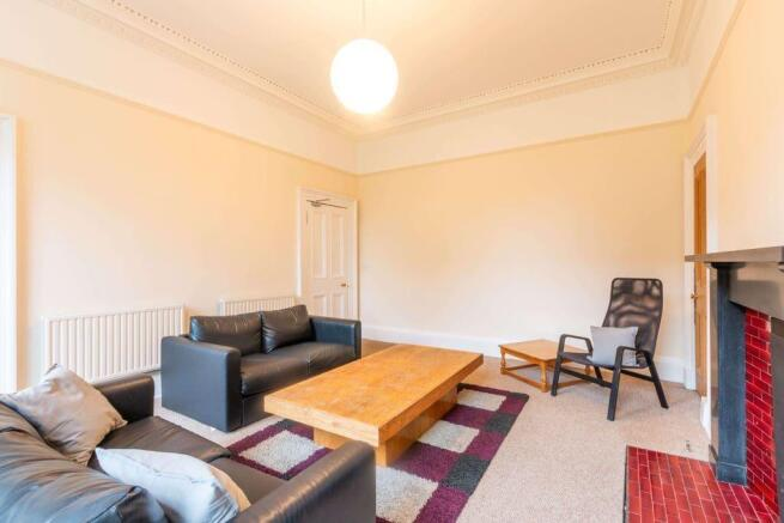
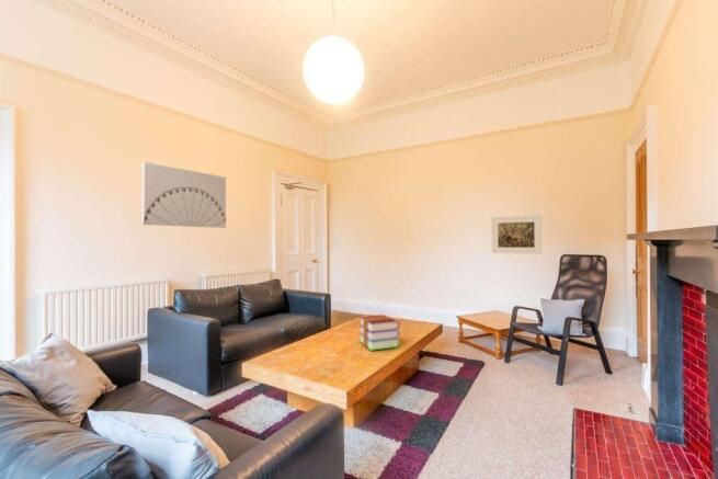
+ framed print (515, 235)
+ books (379, 331)
+ wall art (187, 198)
